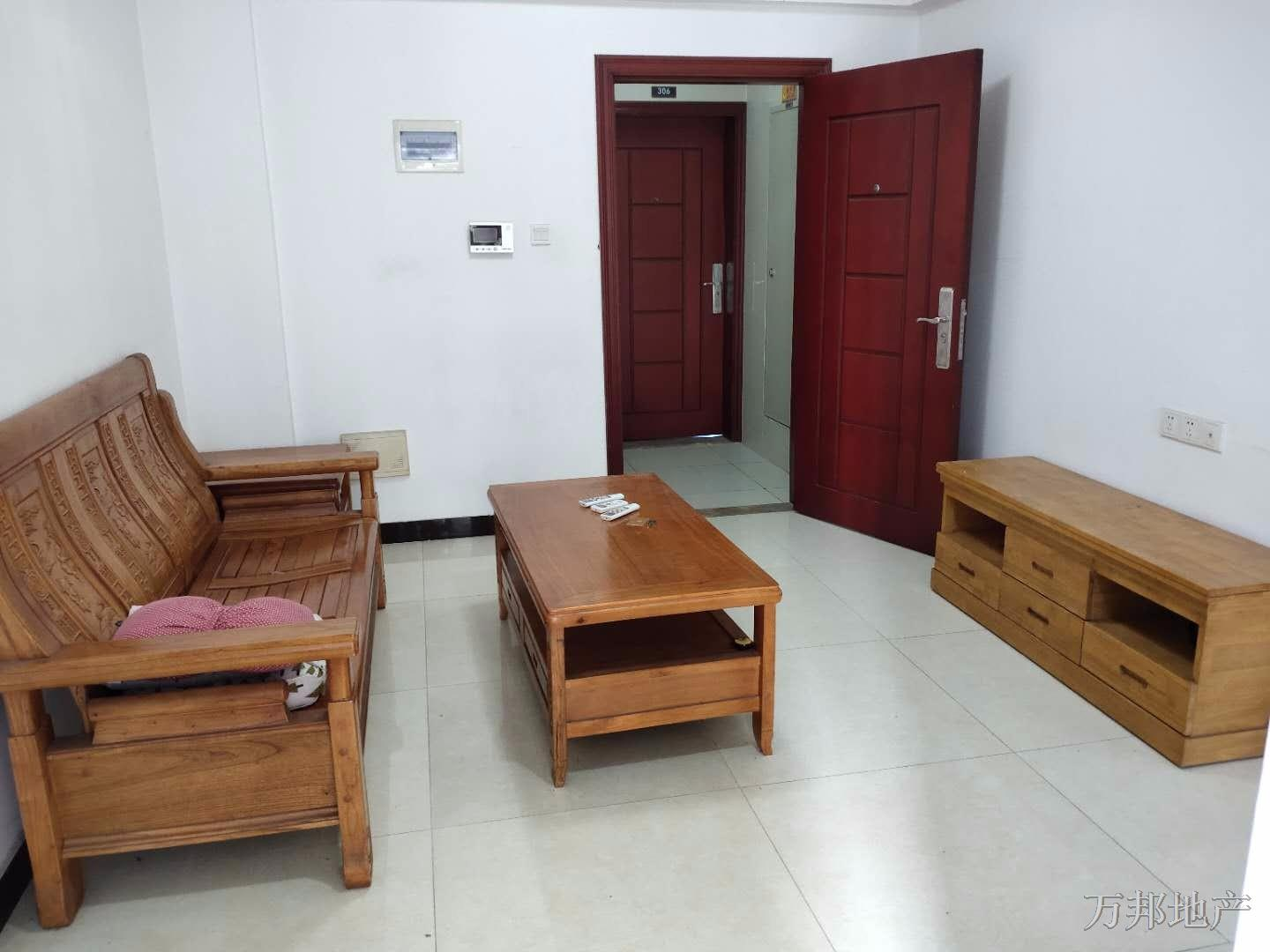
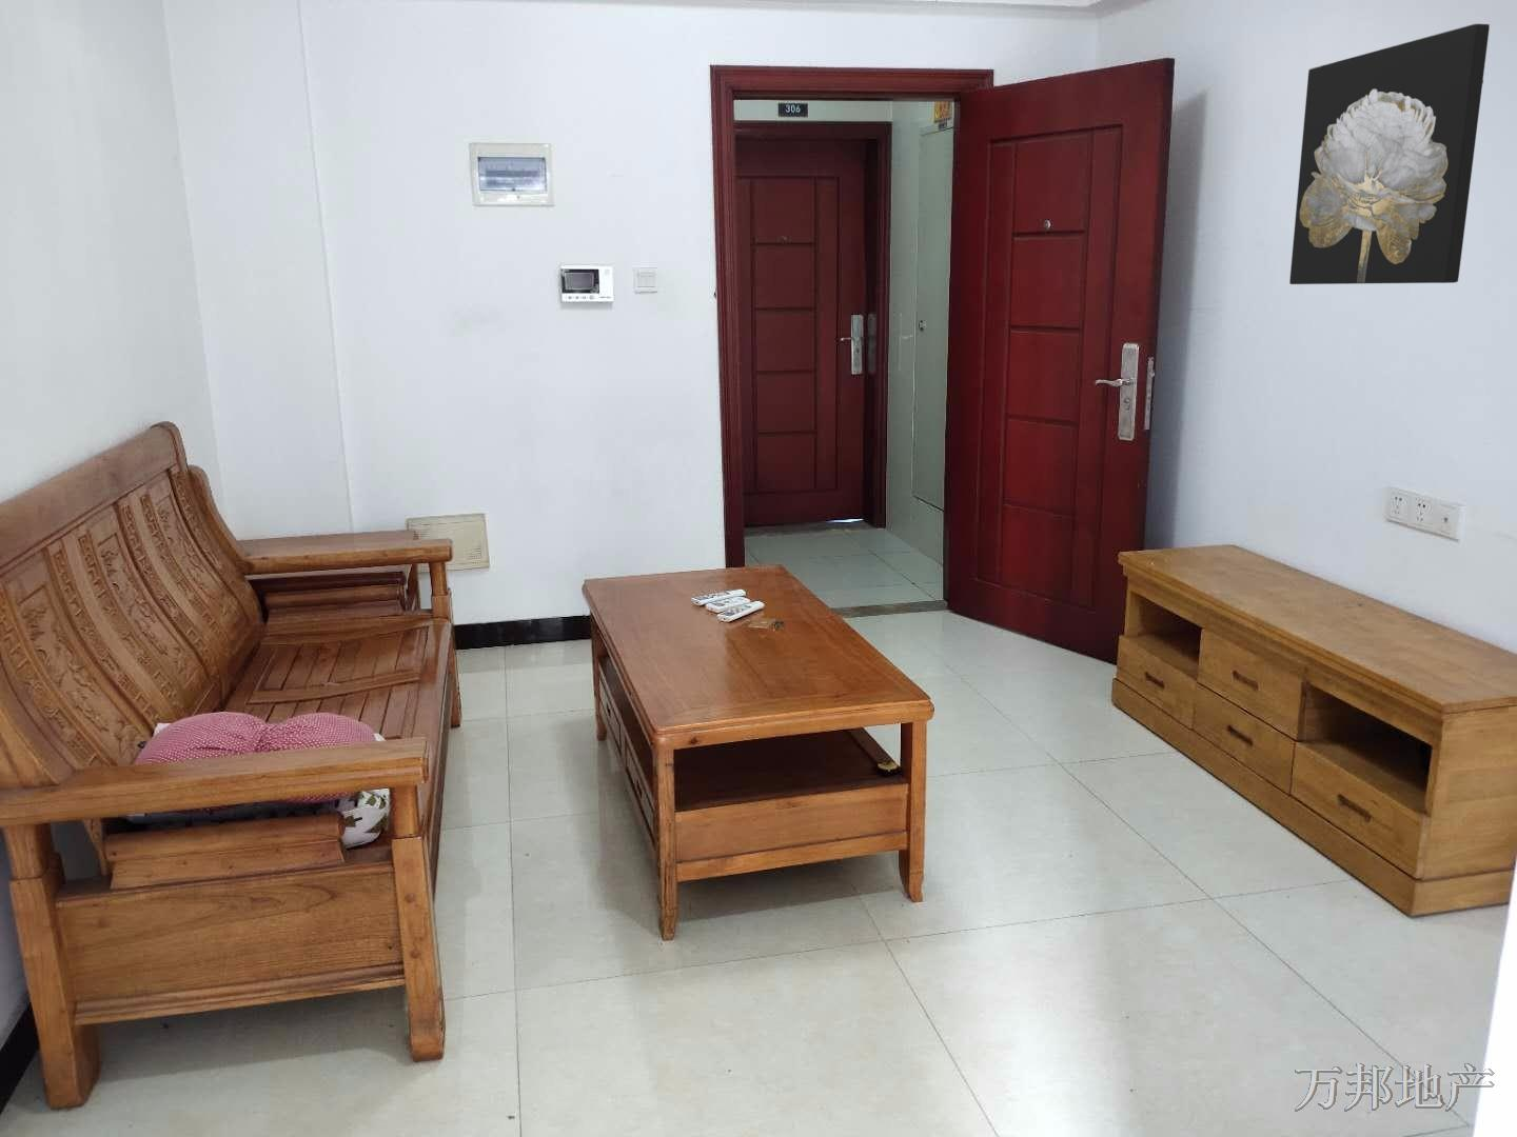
+ wall art (1378, 168)
